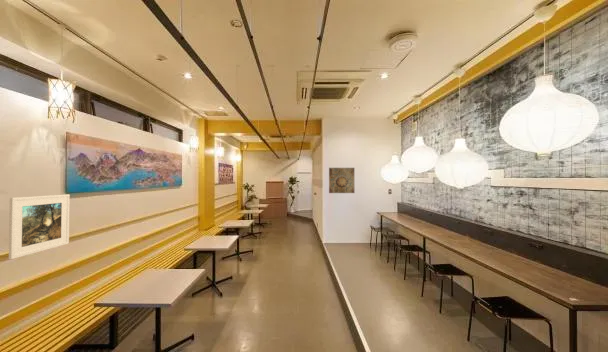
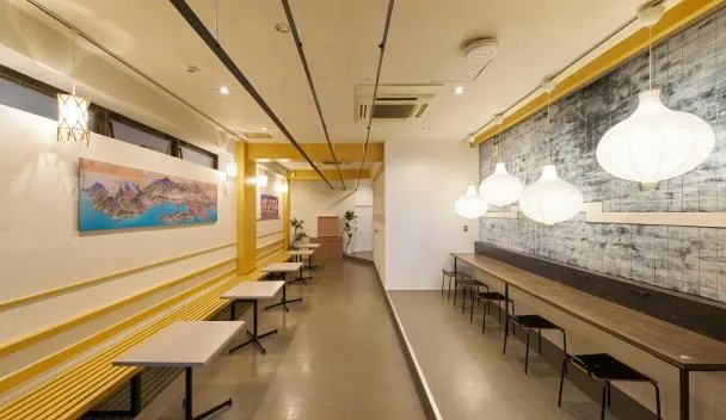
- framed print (42, 223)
- wall art (341, 180)
